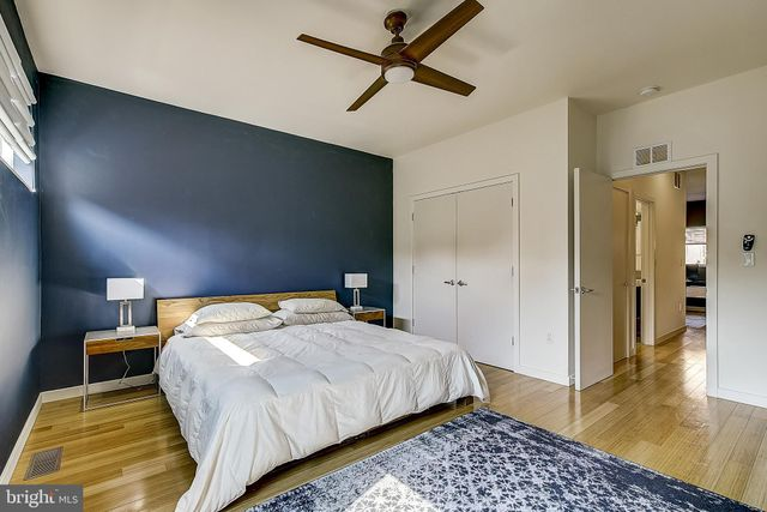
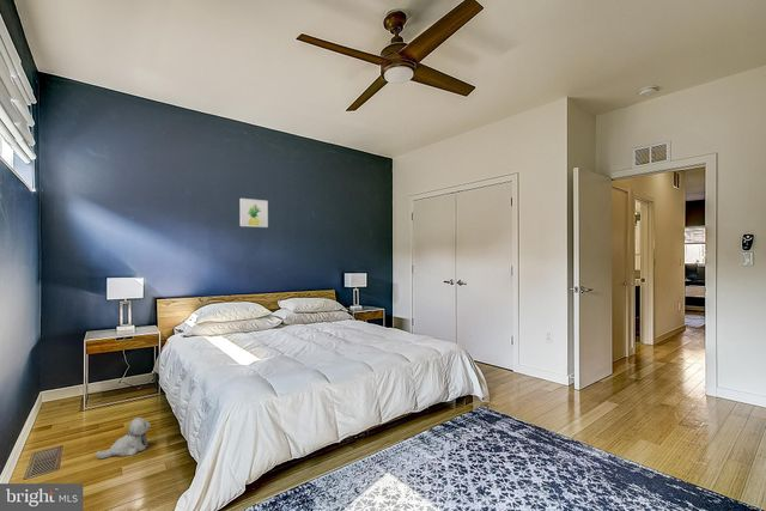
+ wall art (254, 213)
+ plush toy (124, 436)
